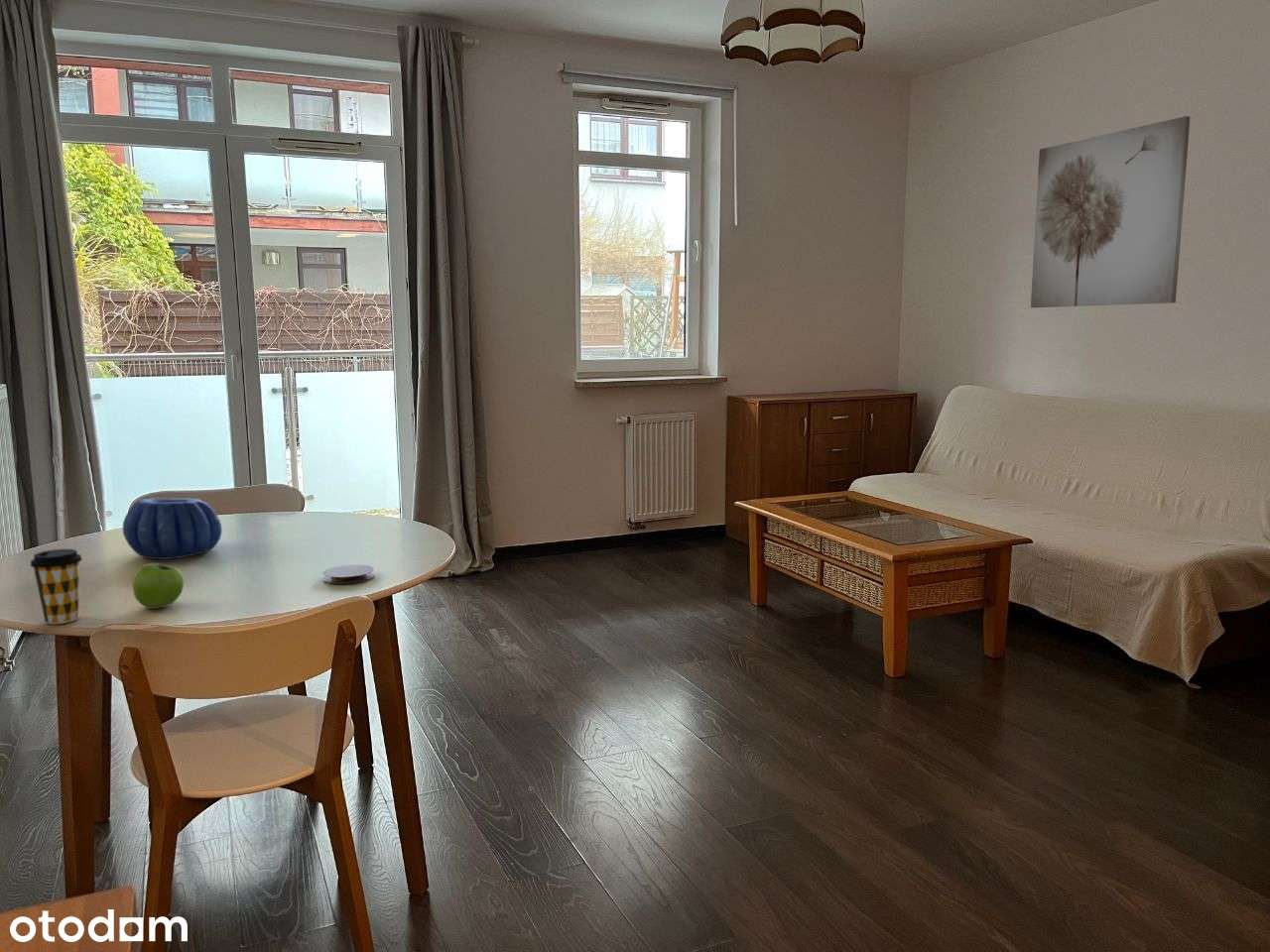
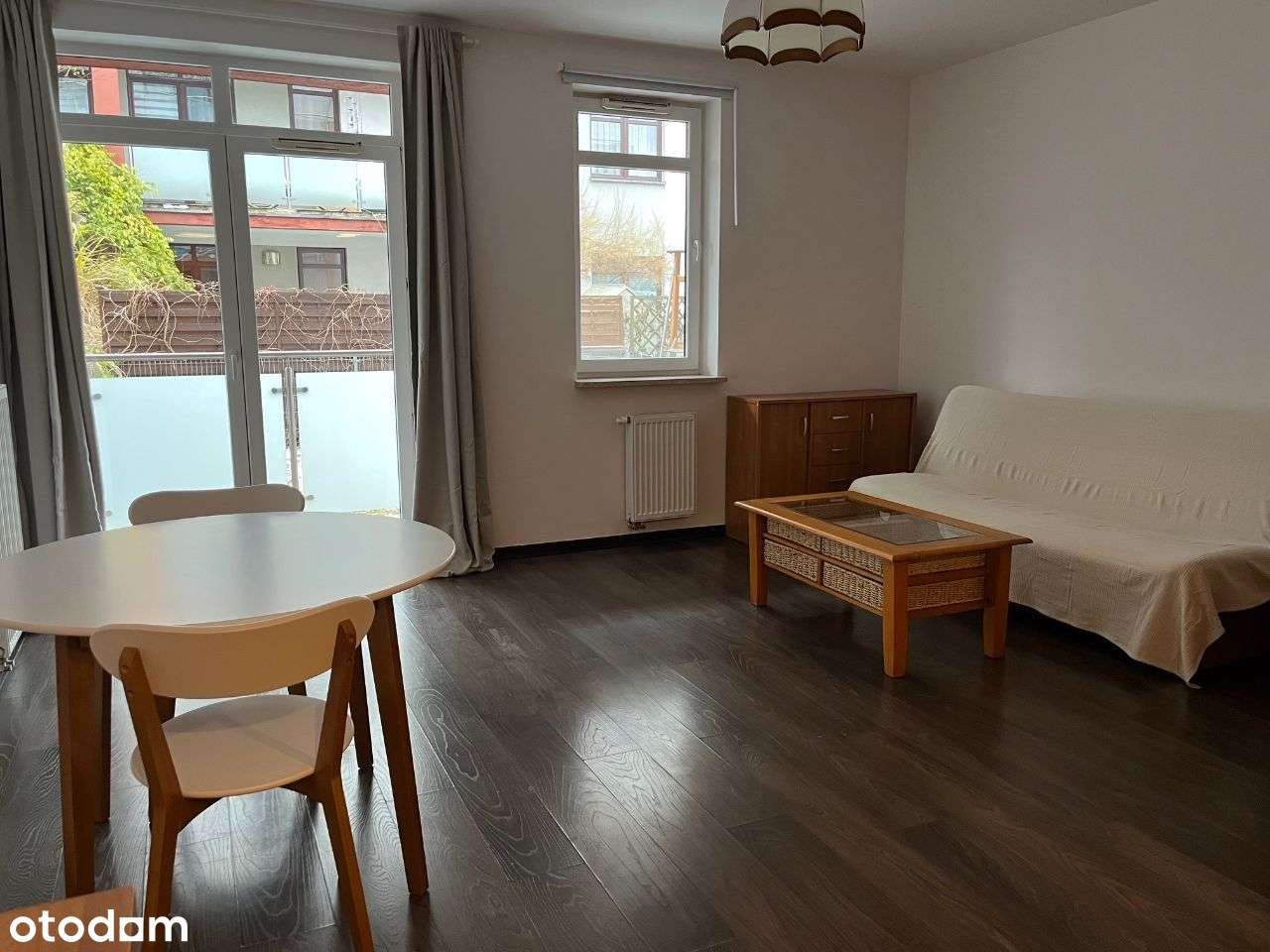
- coaster (348, 573)
- decorative bowl (173, 526)
- fruit (158, 585)
- coffee cup (59, 586)
- wall art (1102, 220)
